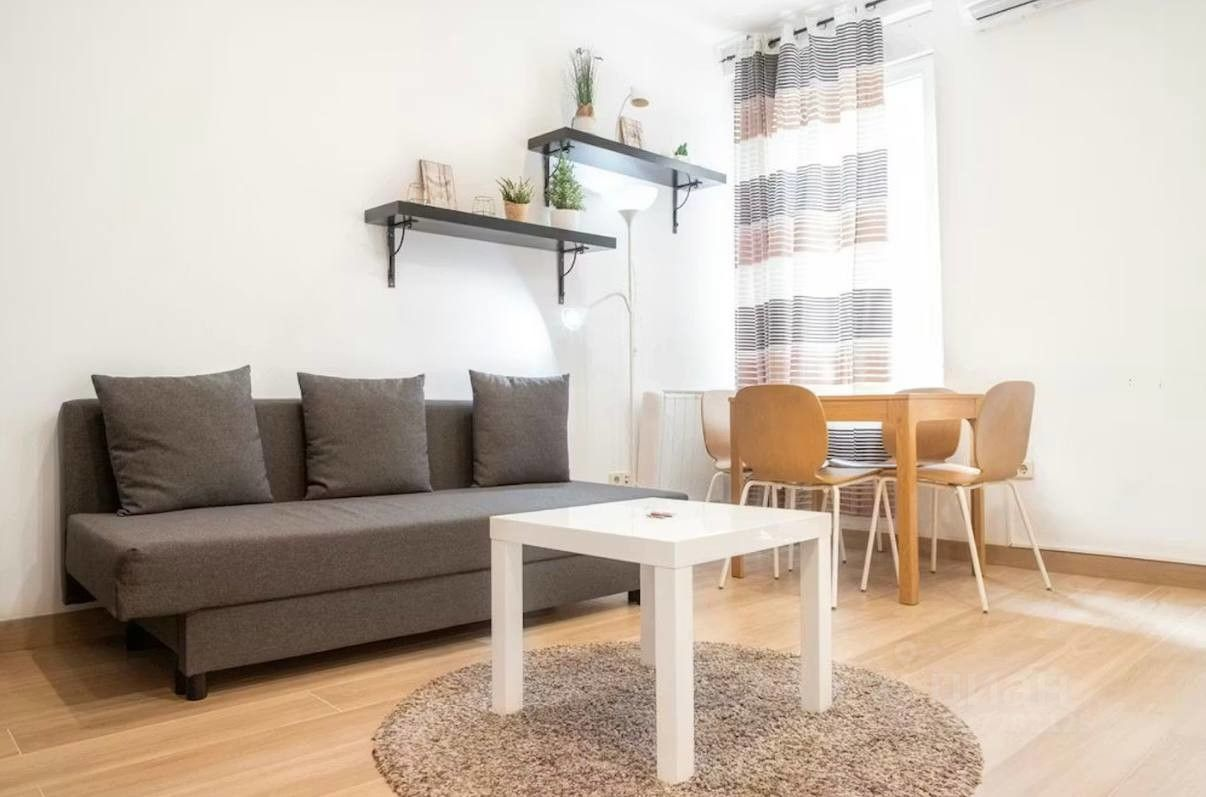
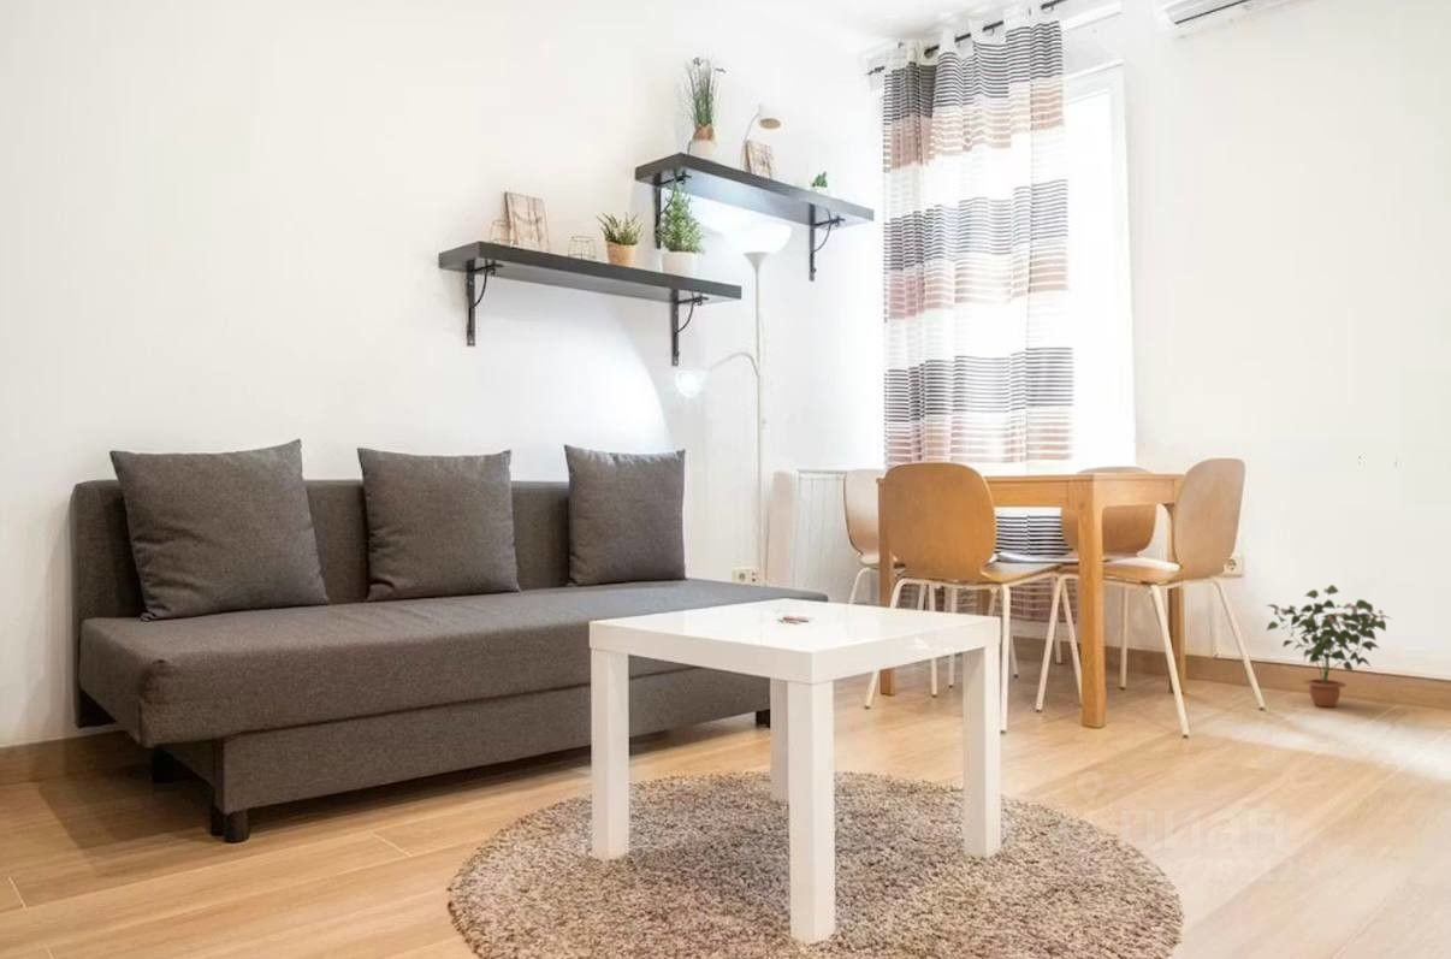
+ potted plant (1323, 645)
